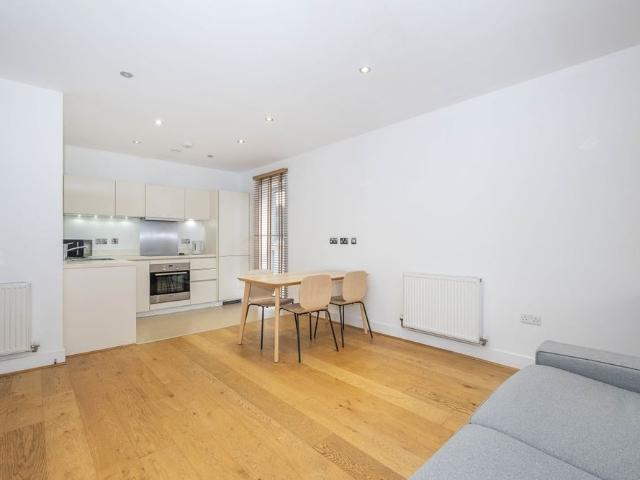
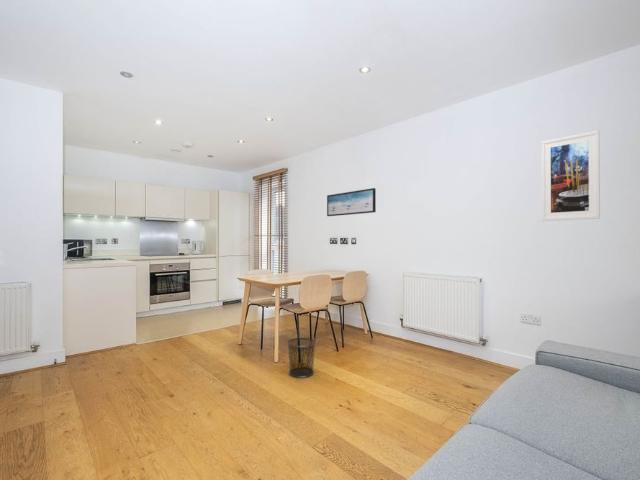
+ waste bin (301, 357)
+ wall art (349, 203)
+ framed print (569, 178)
